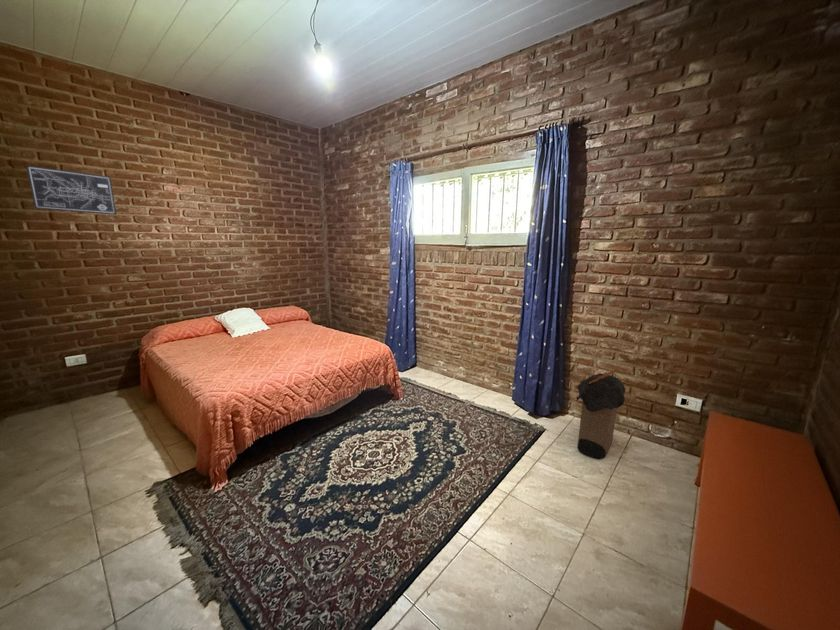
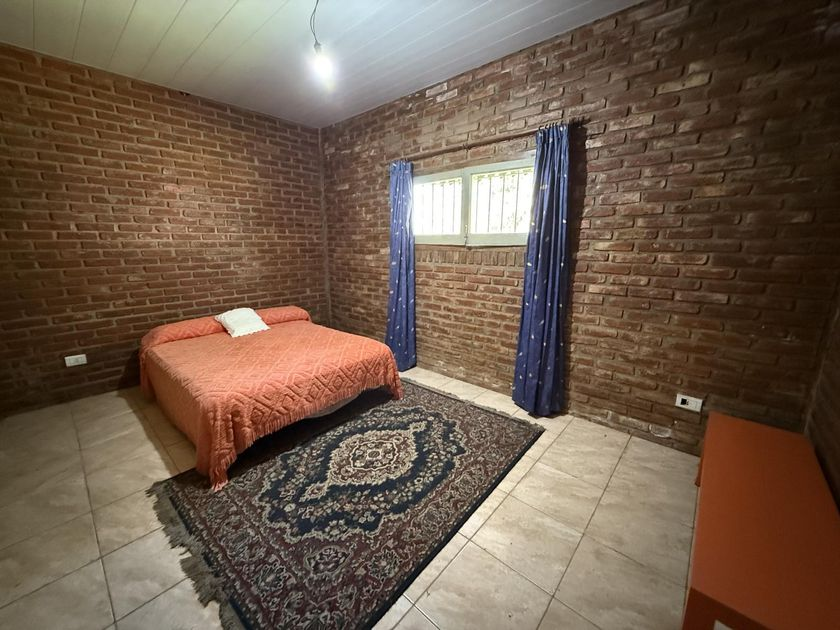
- wall art (74, 191)
- laundry hamper (598, 403)
